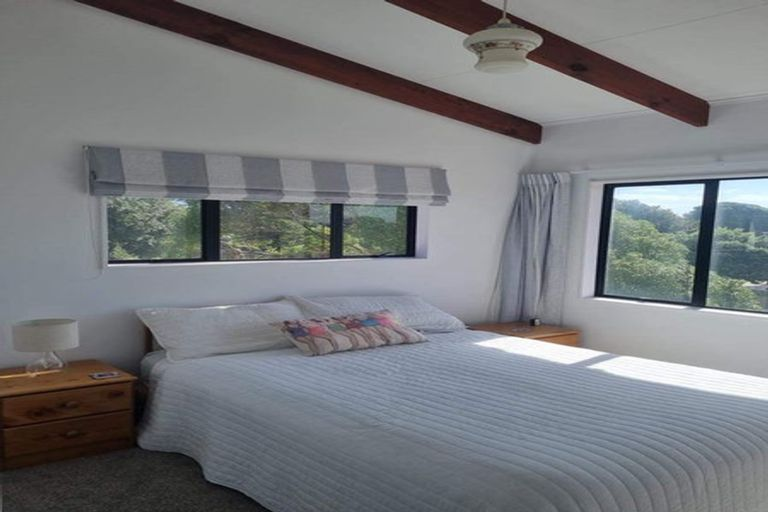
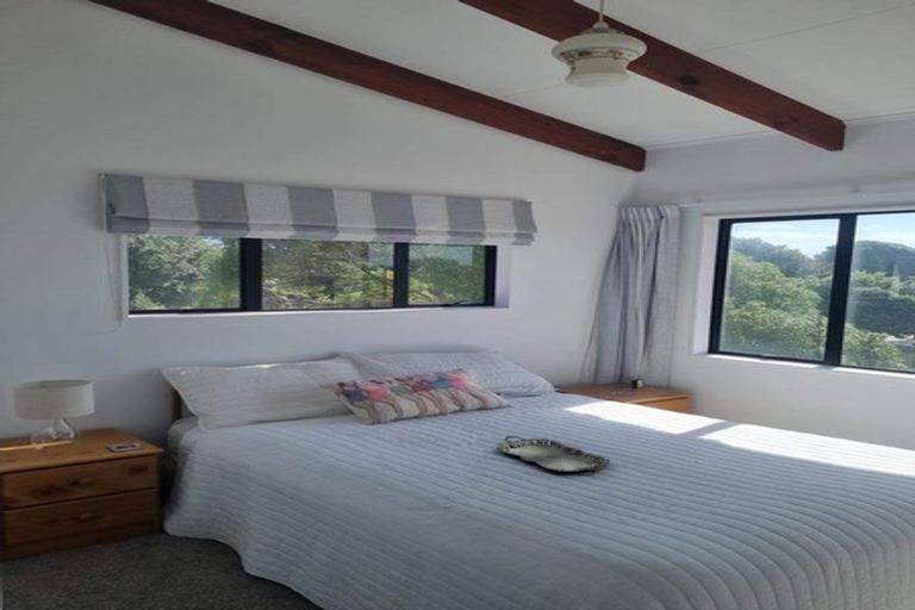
+ serving tray (552, 454)
